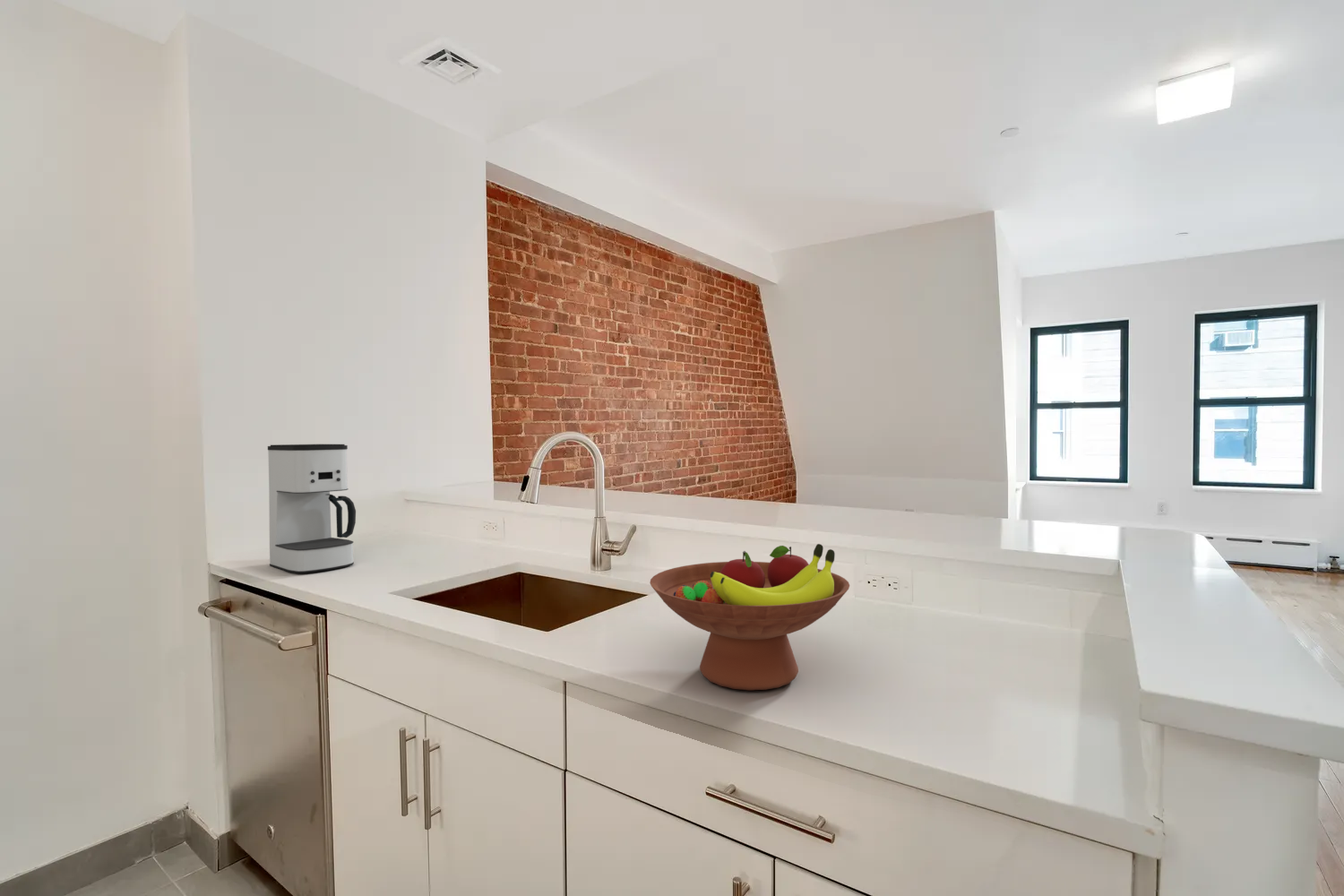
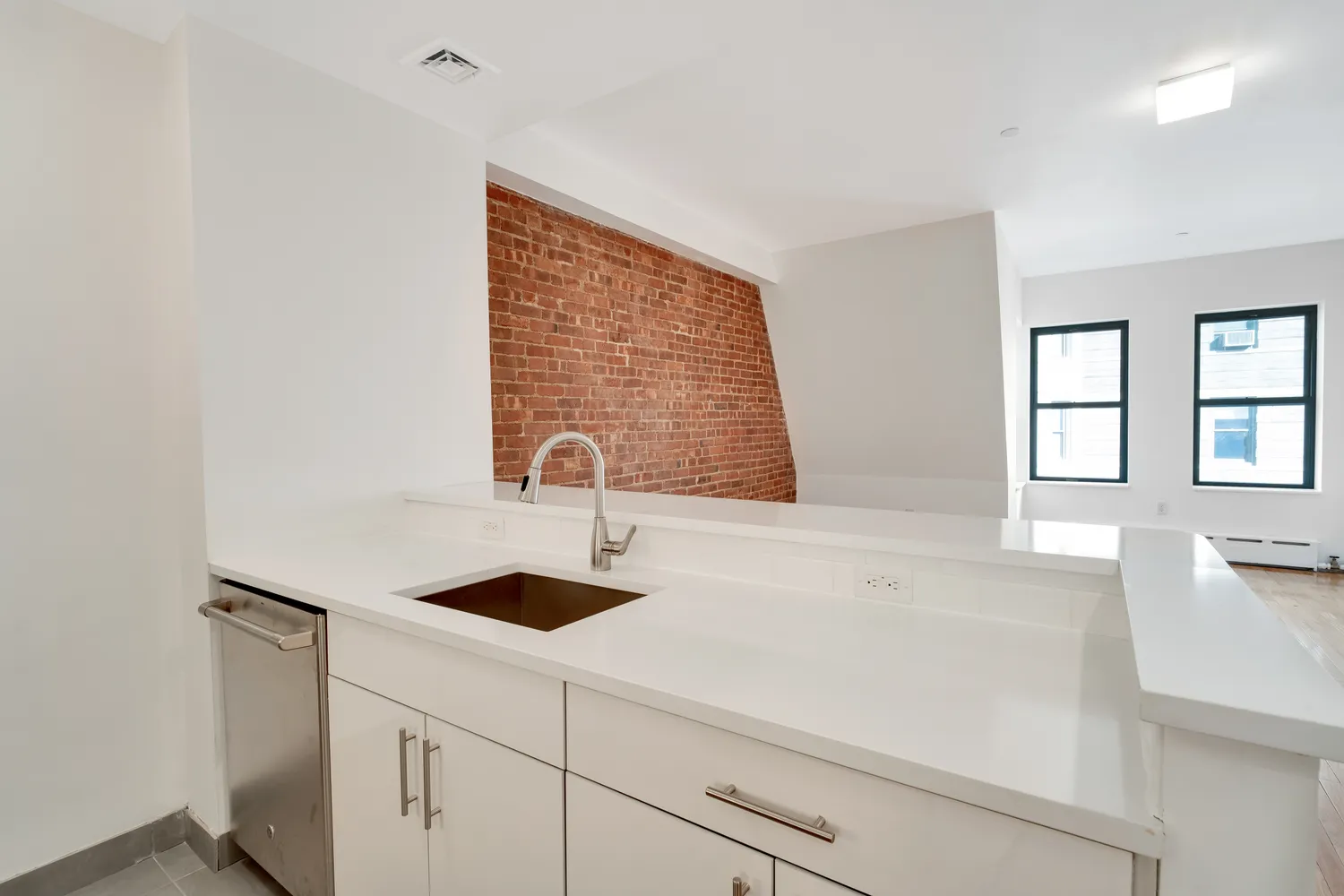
- fruit bowl (748, 608)
- coffee maker (318, 504)
